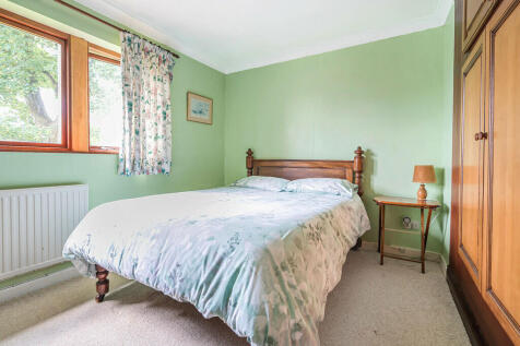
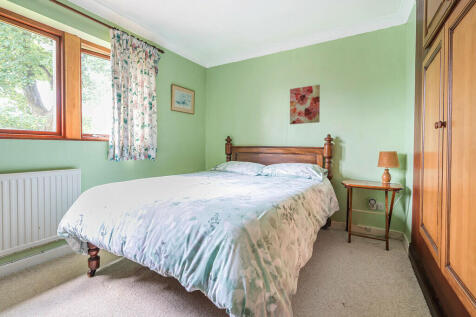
+ wall art (304, 105)
